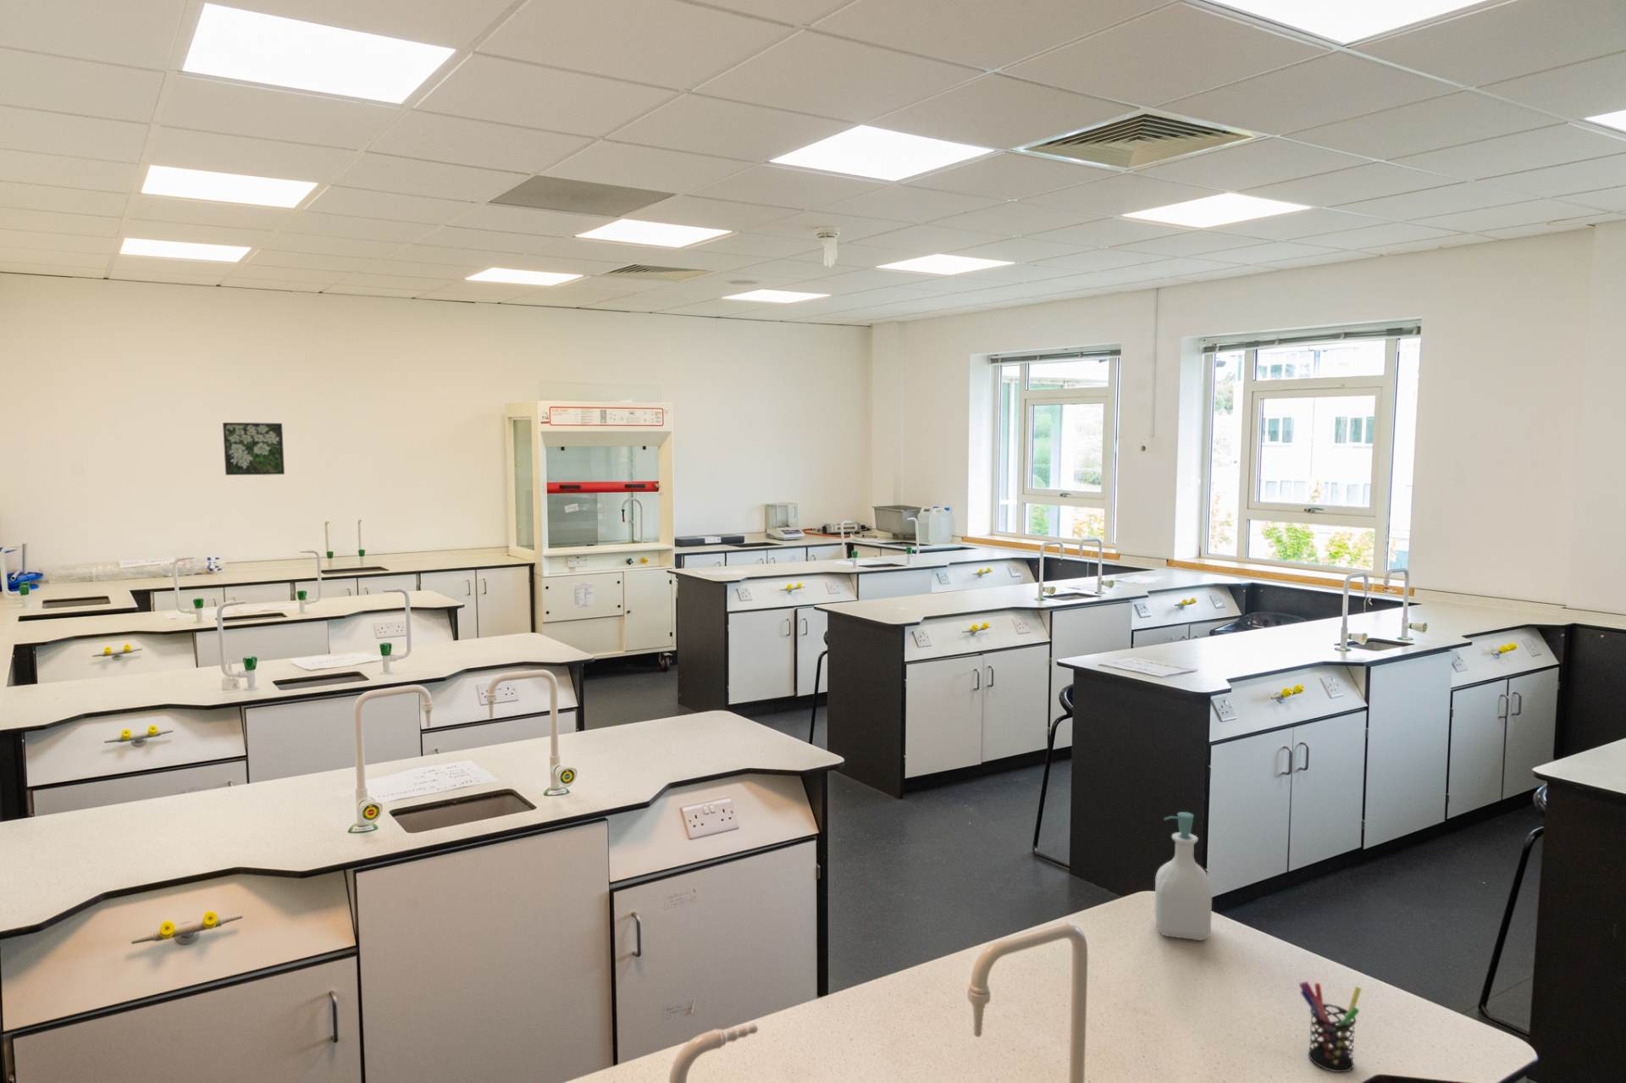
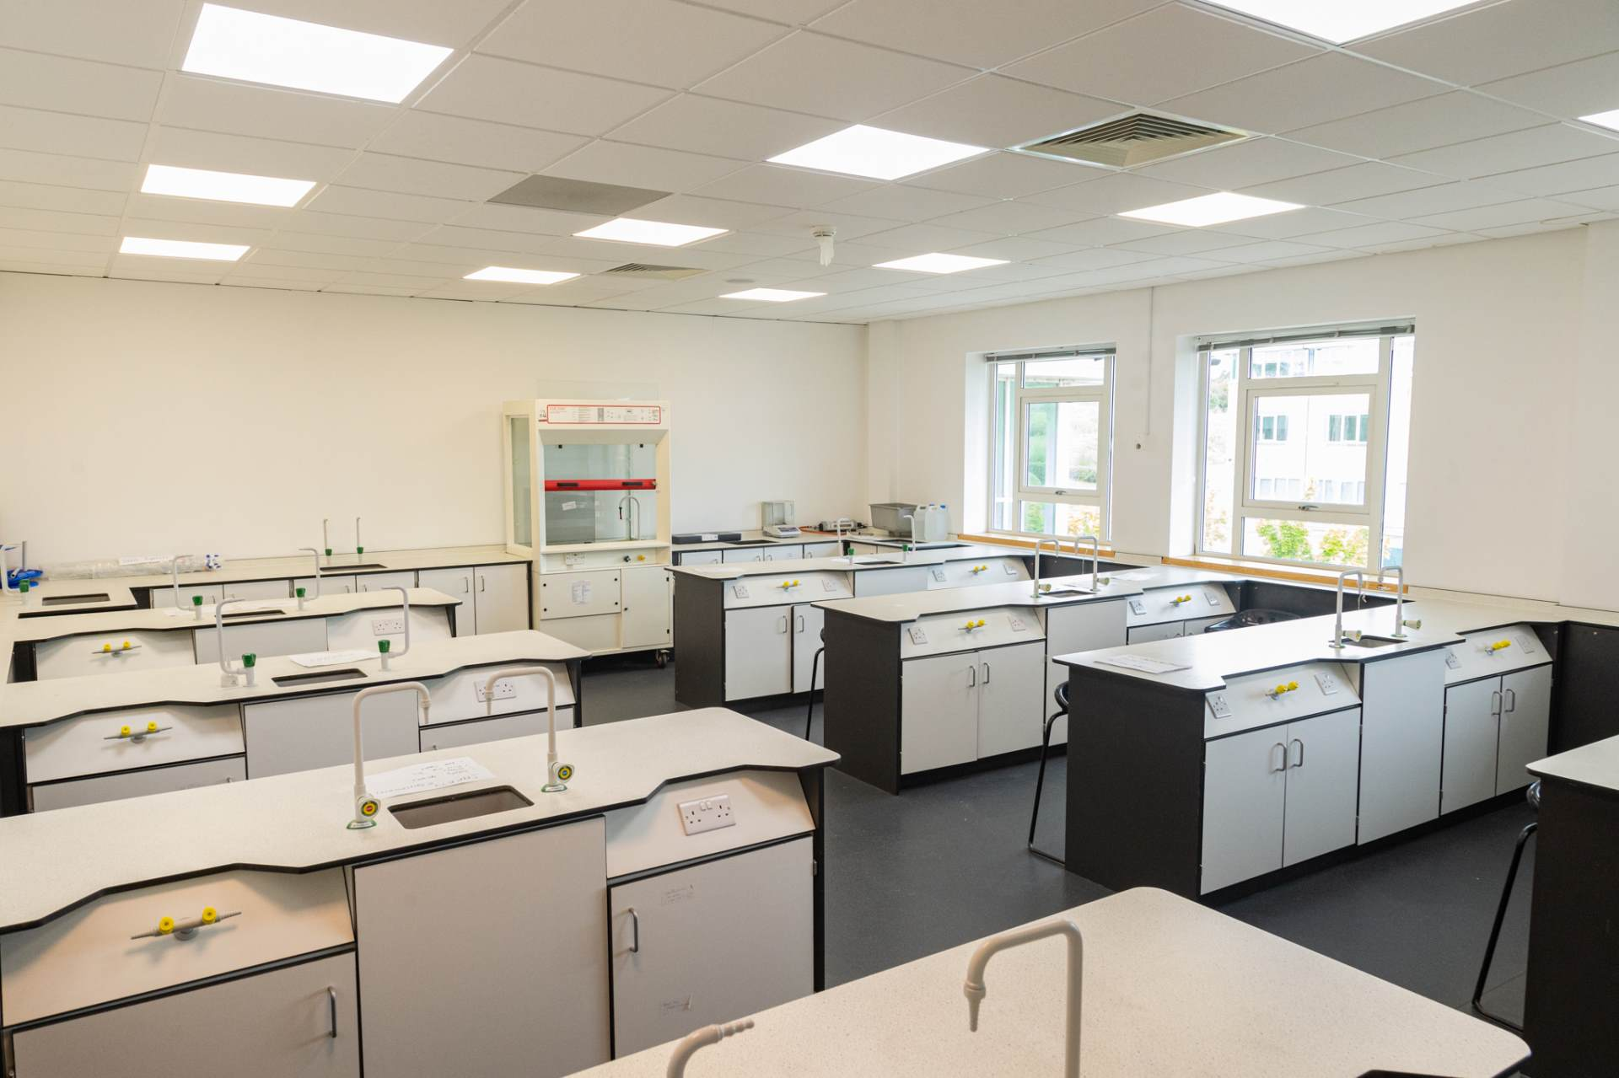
- pen holder (1333, 1023)
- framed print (254, 448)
- soap bottle (1184, 873)
